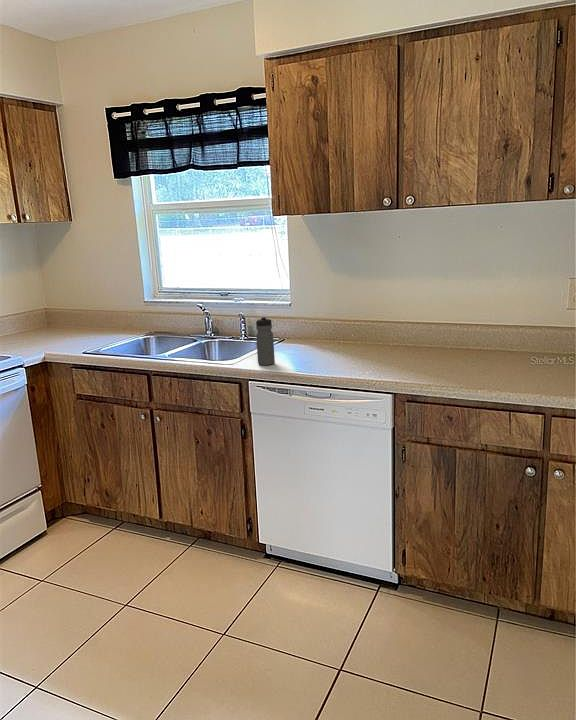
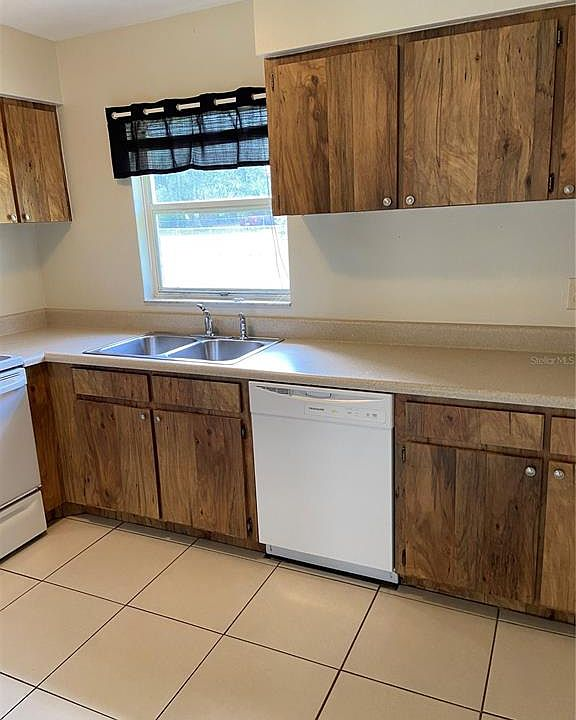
- water bottle (264, 340)
